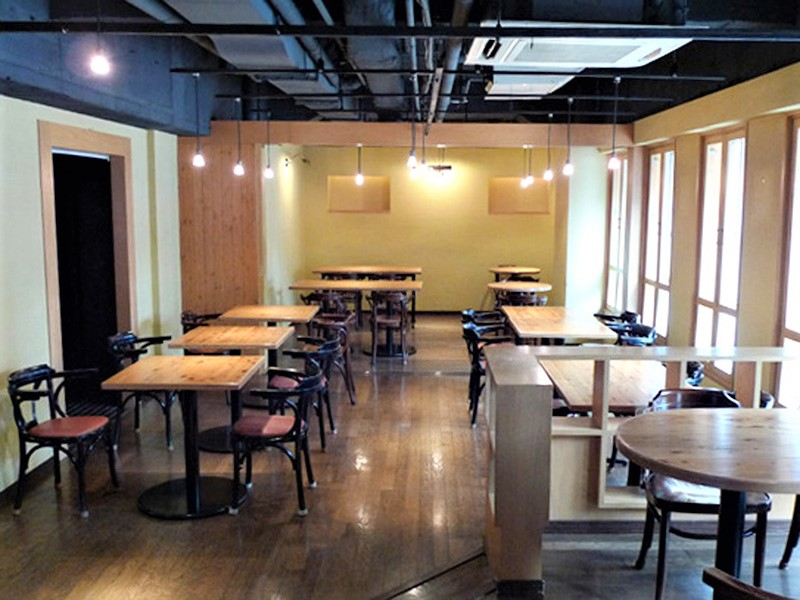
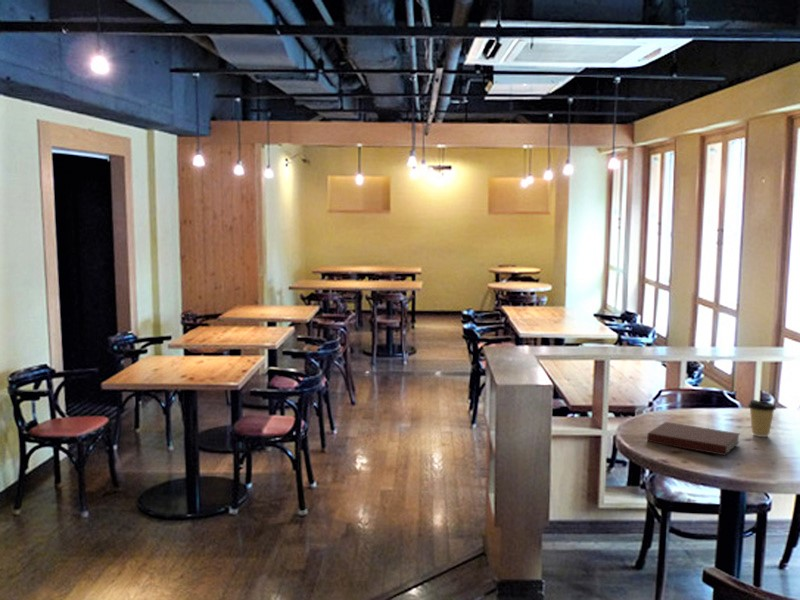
+ notebook (693, 437)
+ coffee cup (761, 418)
